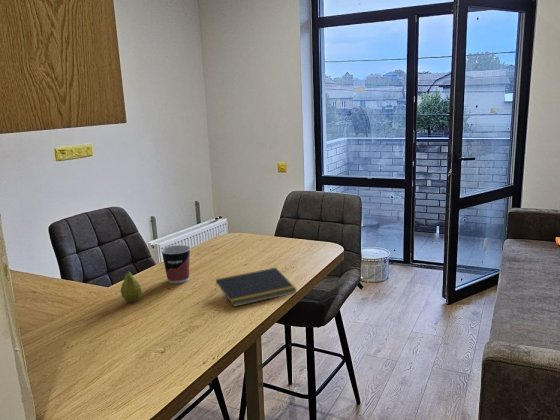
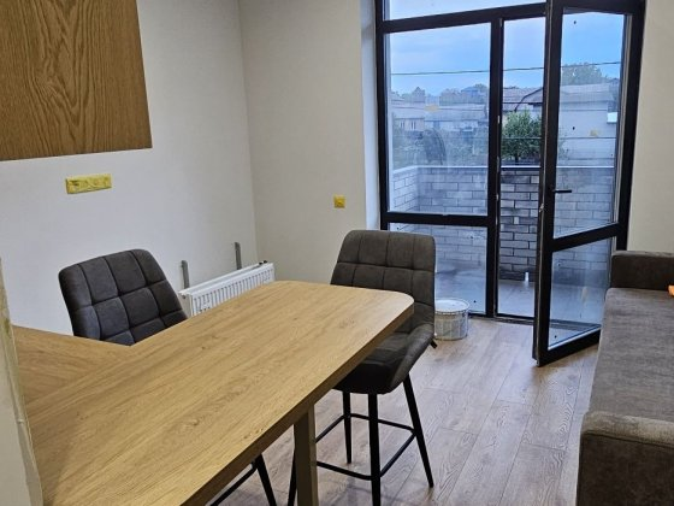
- fruit (130, 283)
- notepad (256, 285)
- cup (177, 264)
